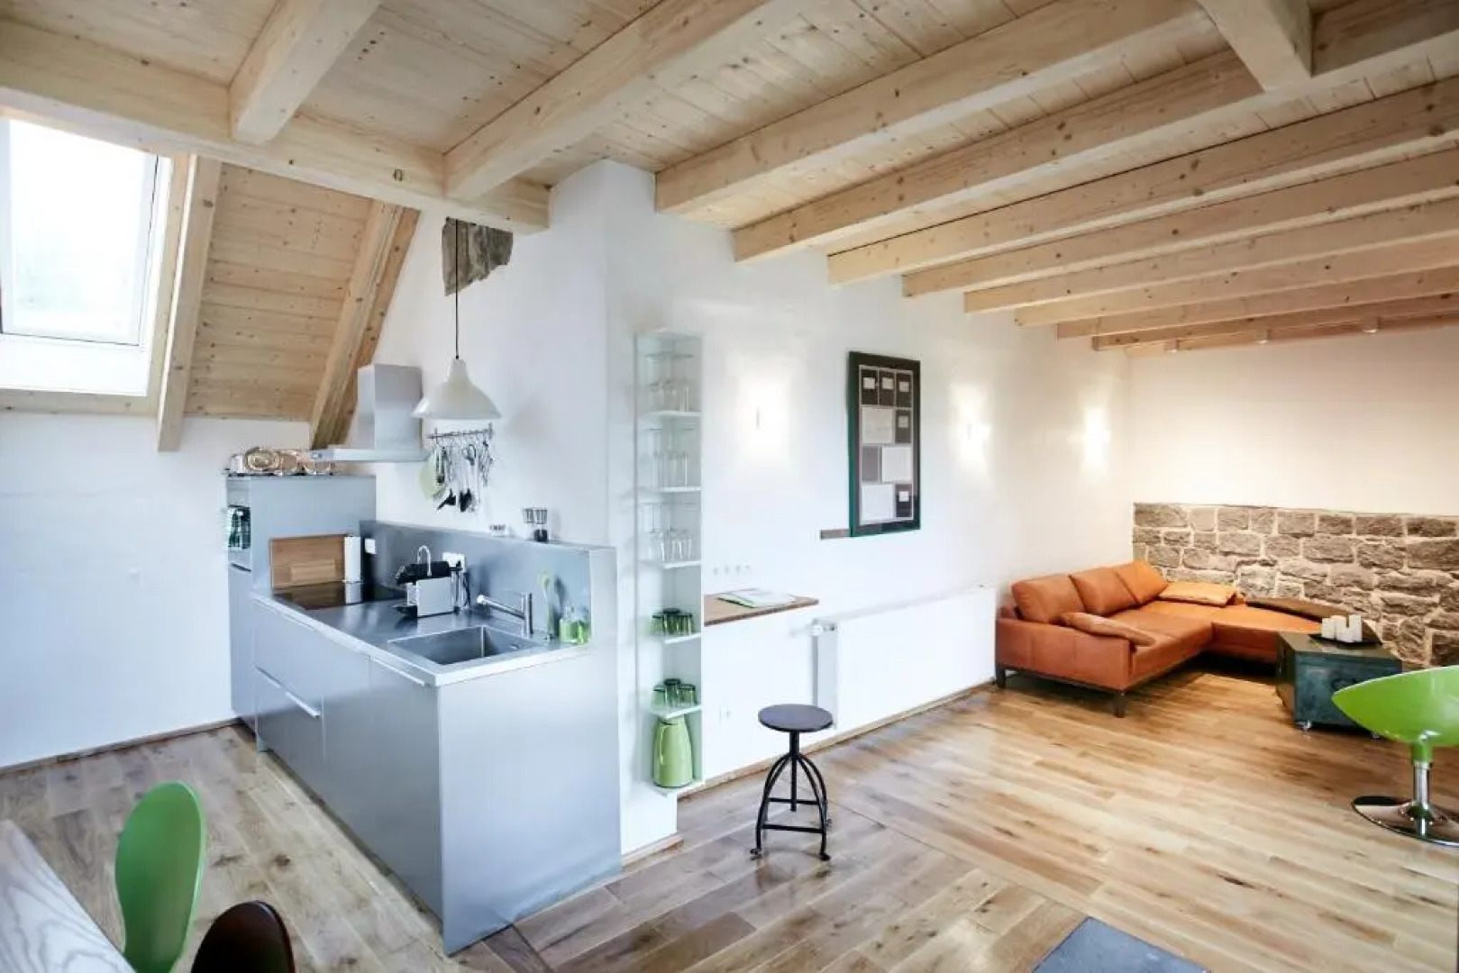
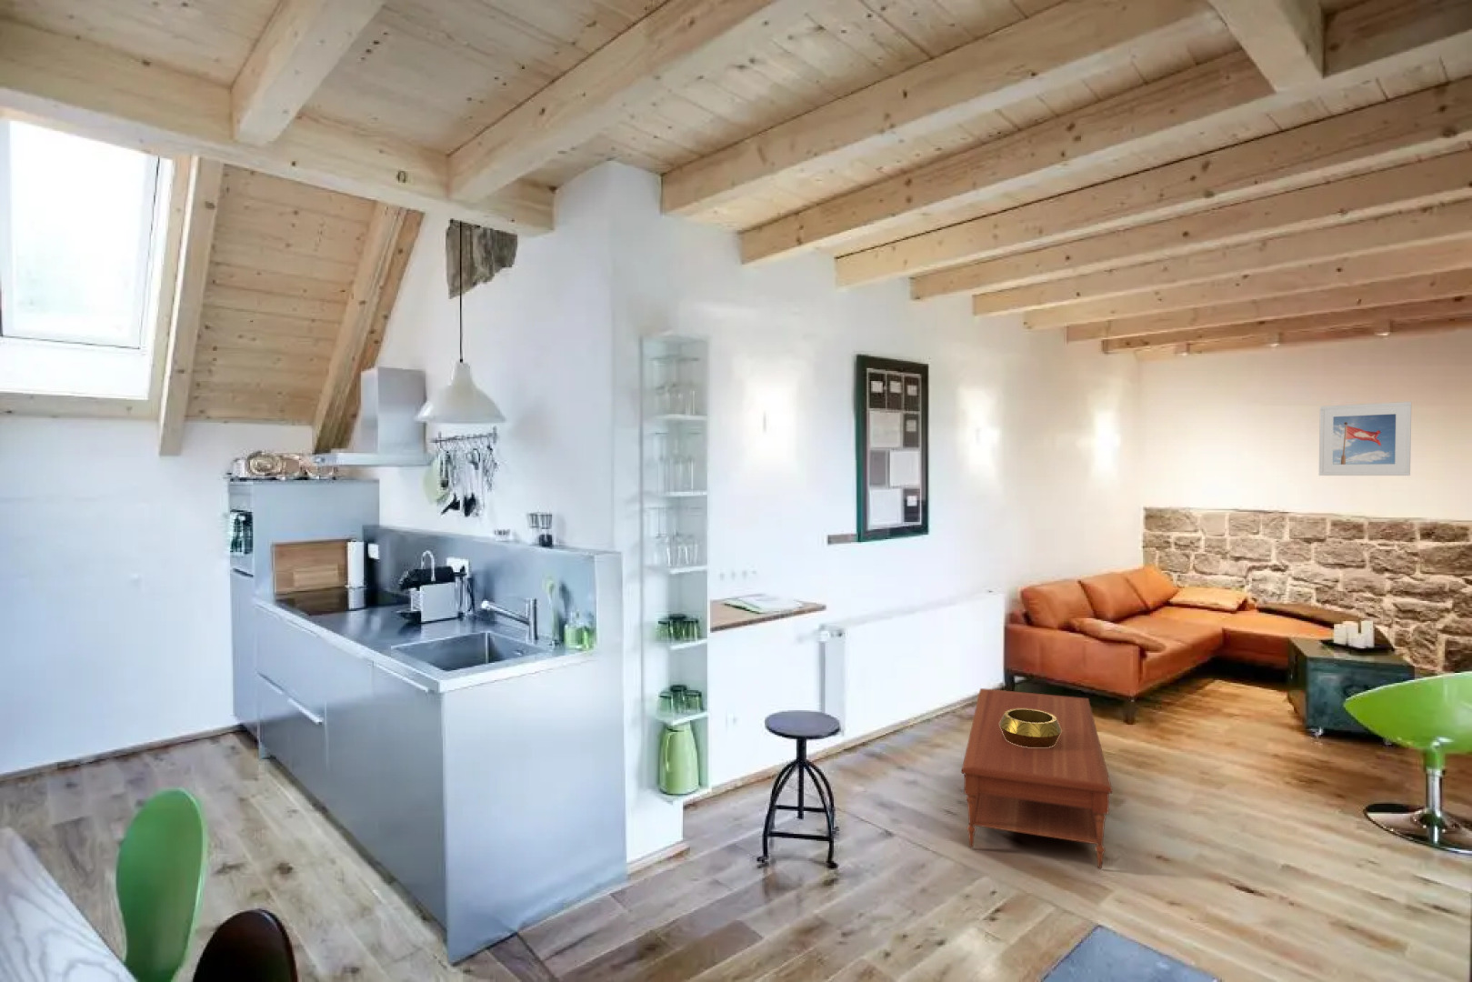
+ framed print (1362, 439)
+ decorative bowl (1029, 727)
+ coffee table (1032, 764)
